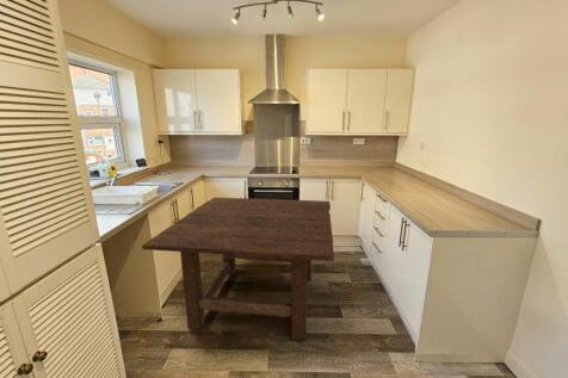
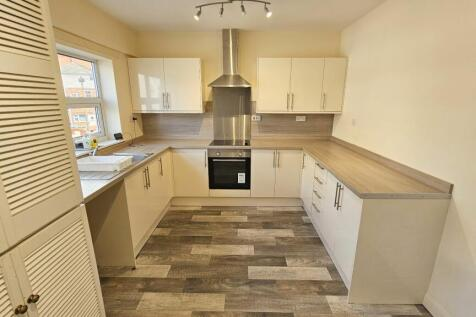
- dining table (257, 259)
